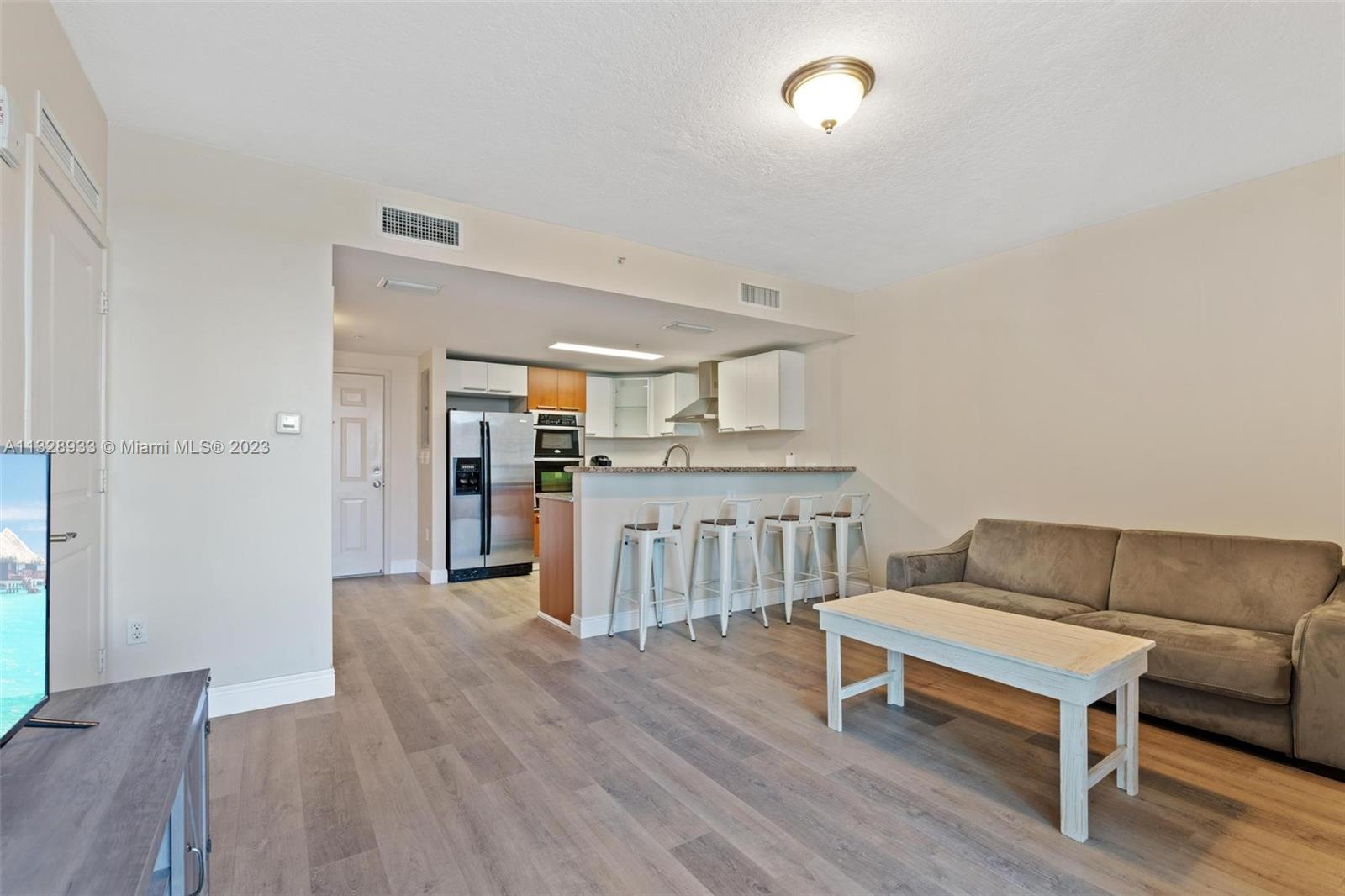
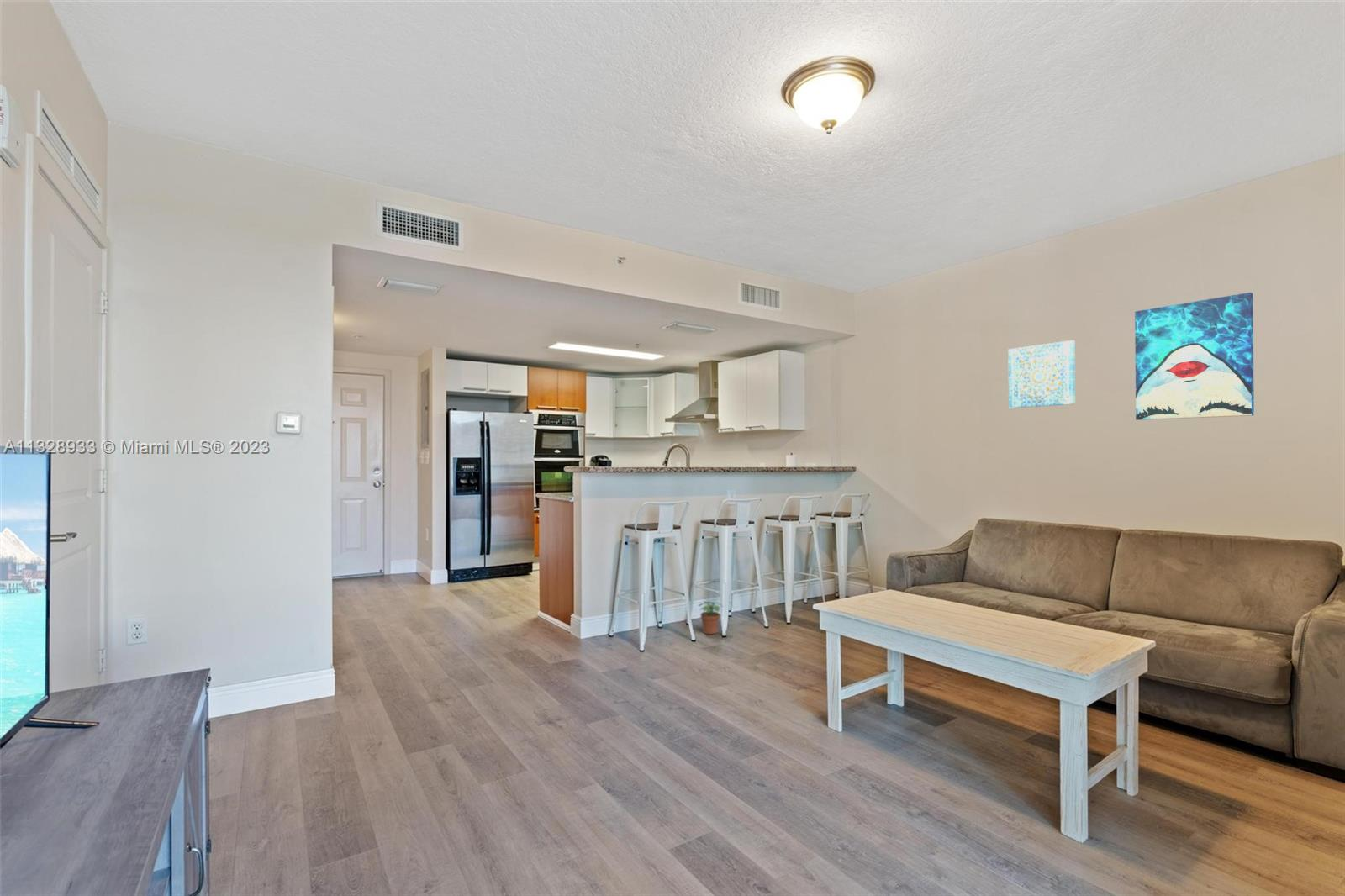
+ potted plant (711, 618)
+ wall art (1190, 360)
+ wall art (1040, 375)
